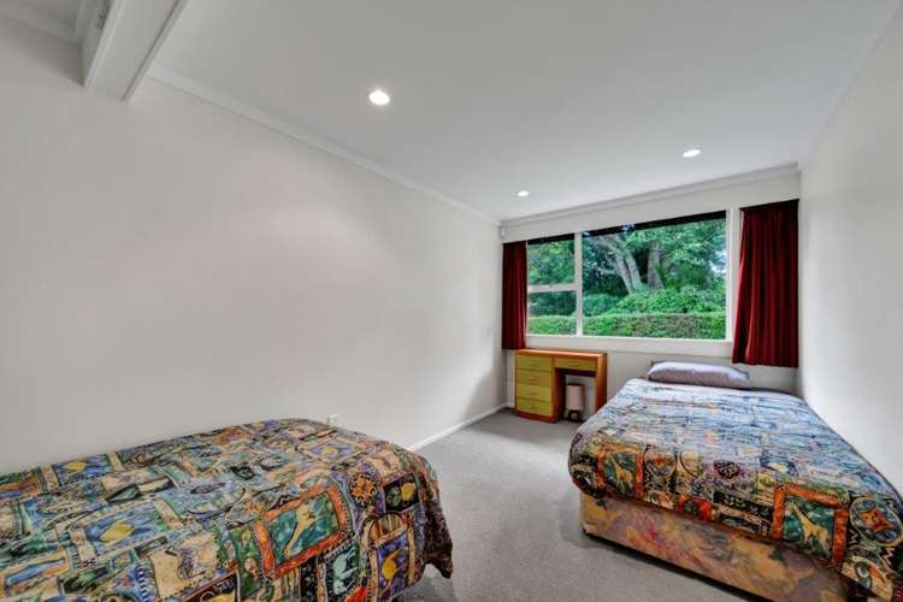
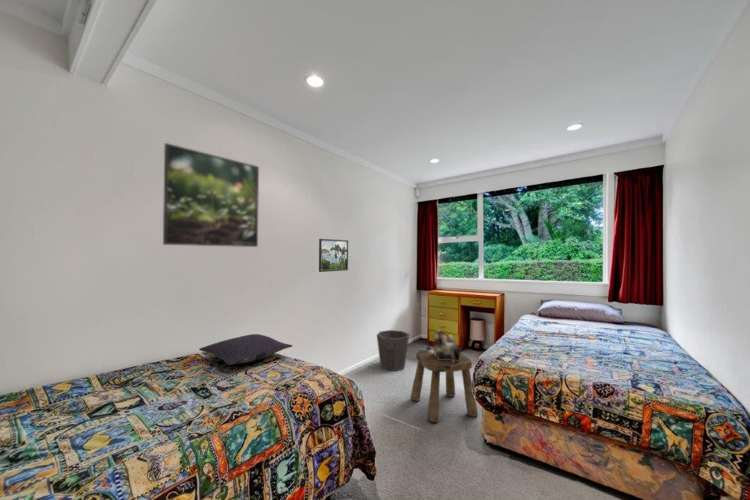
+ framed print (334, 255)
+ ruined building (442, 342)
+ stool (439, 381)
+ waste bin (393, 350)
+ pillow (246, 347)
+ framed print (216, 201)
